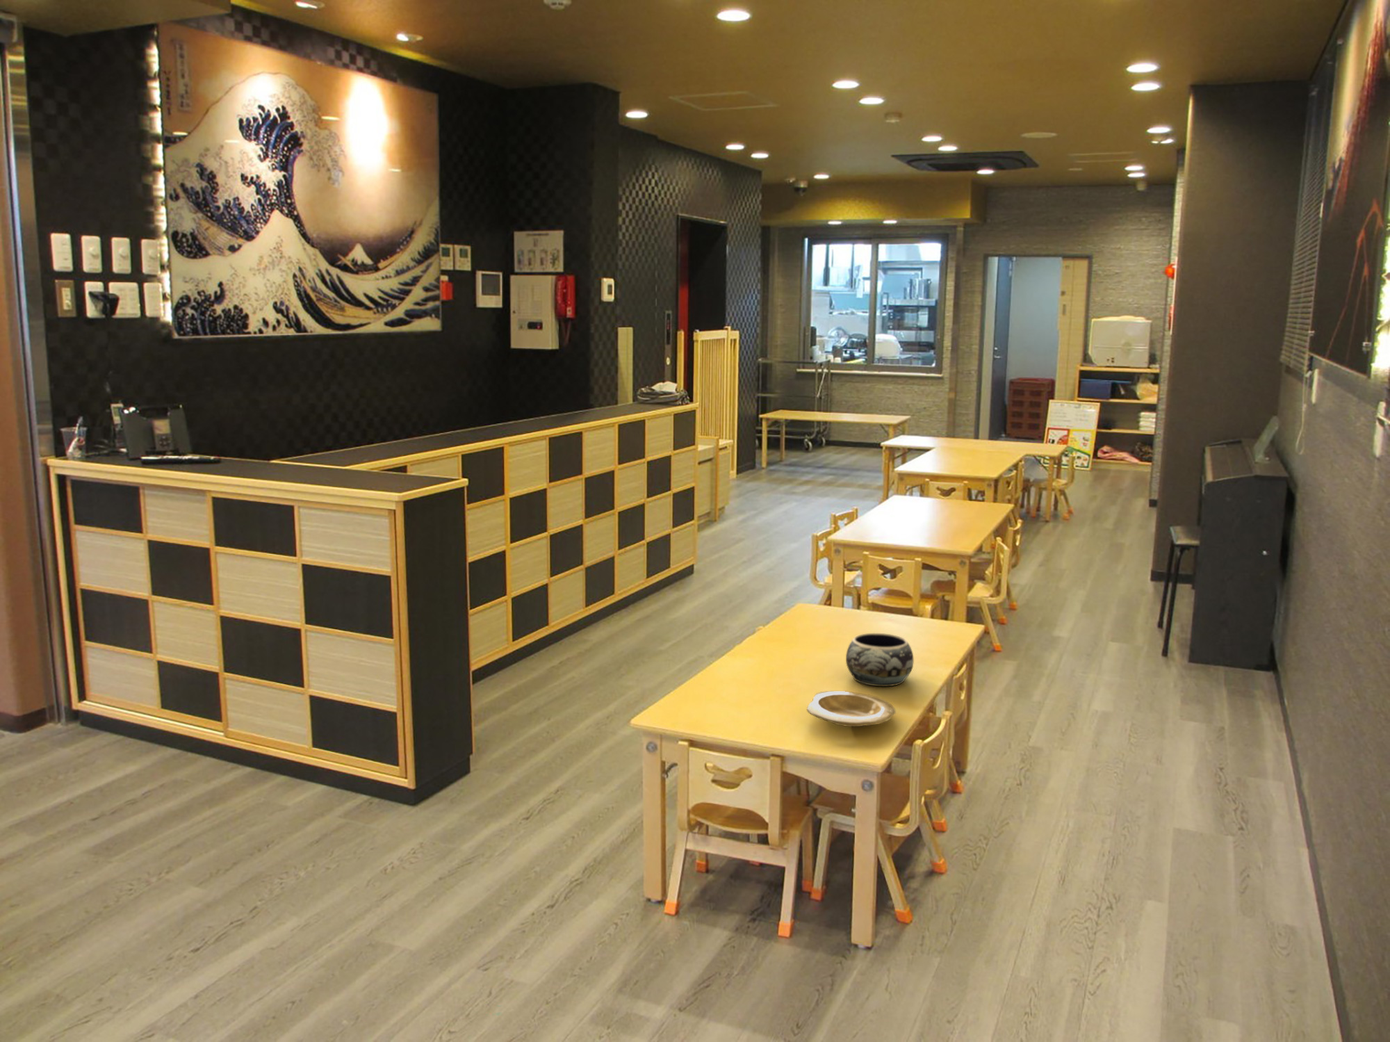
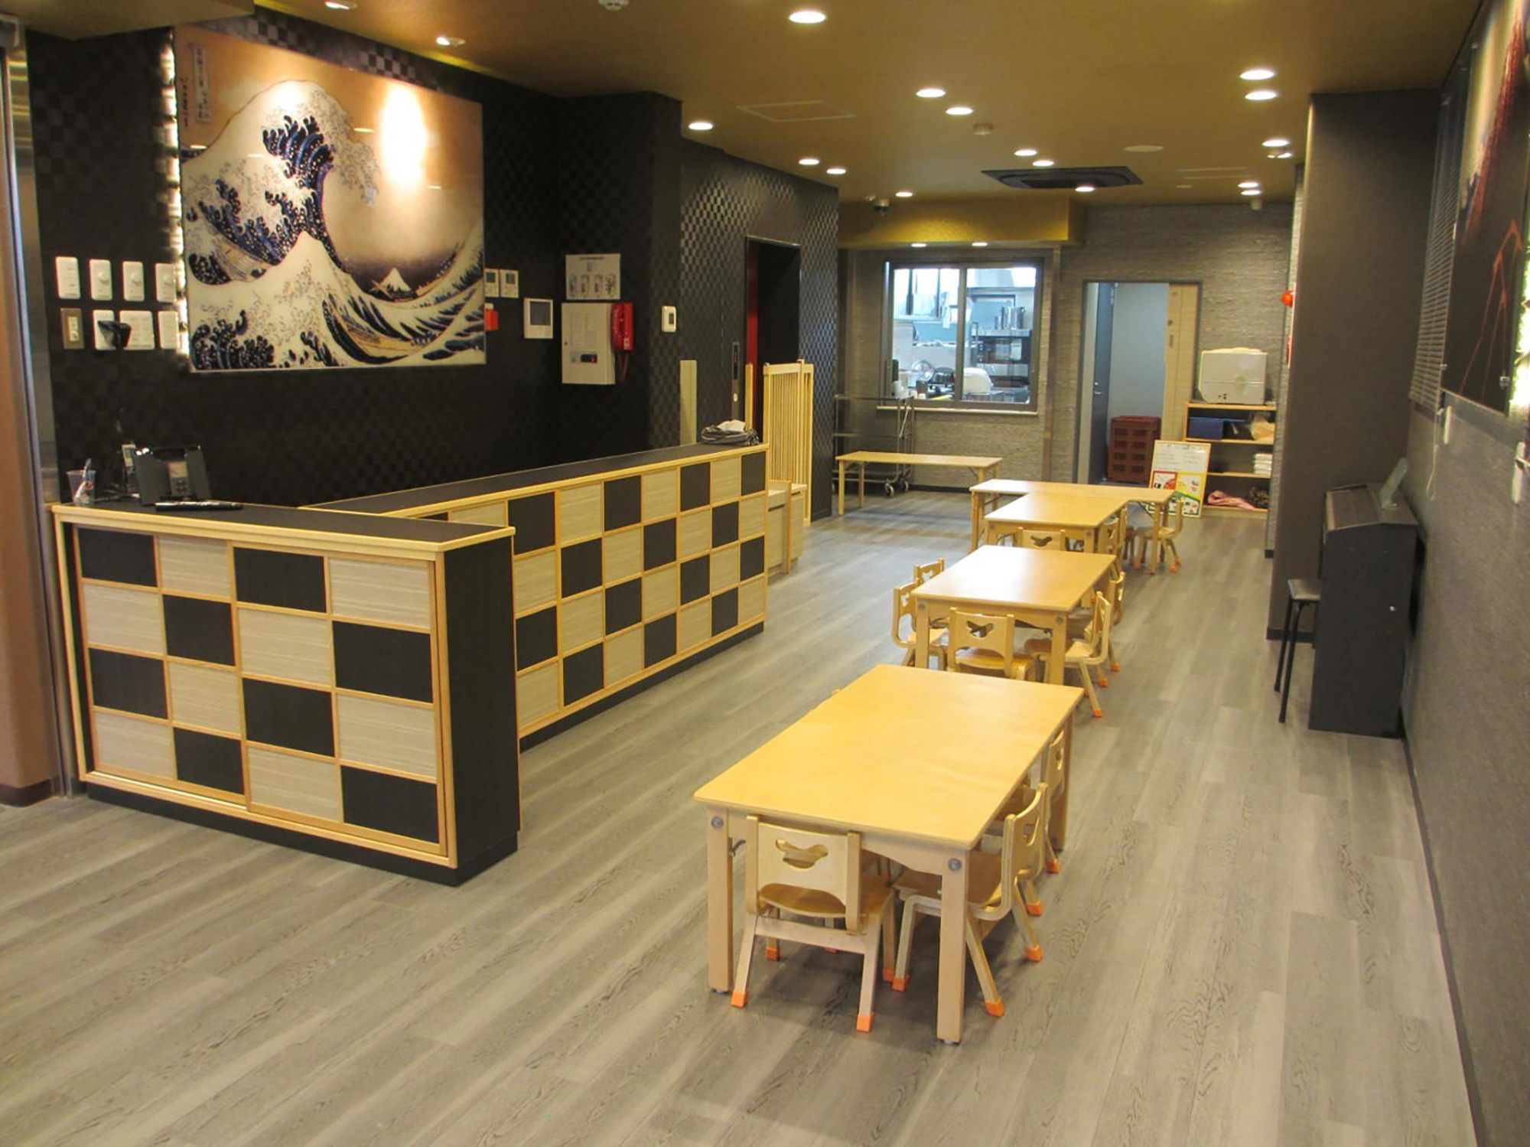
- plate (850, 711)
- decorative bowl (879, 659)
